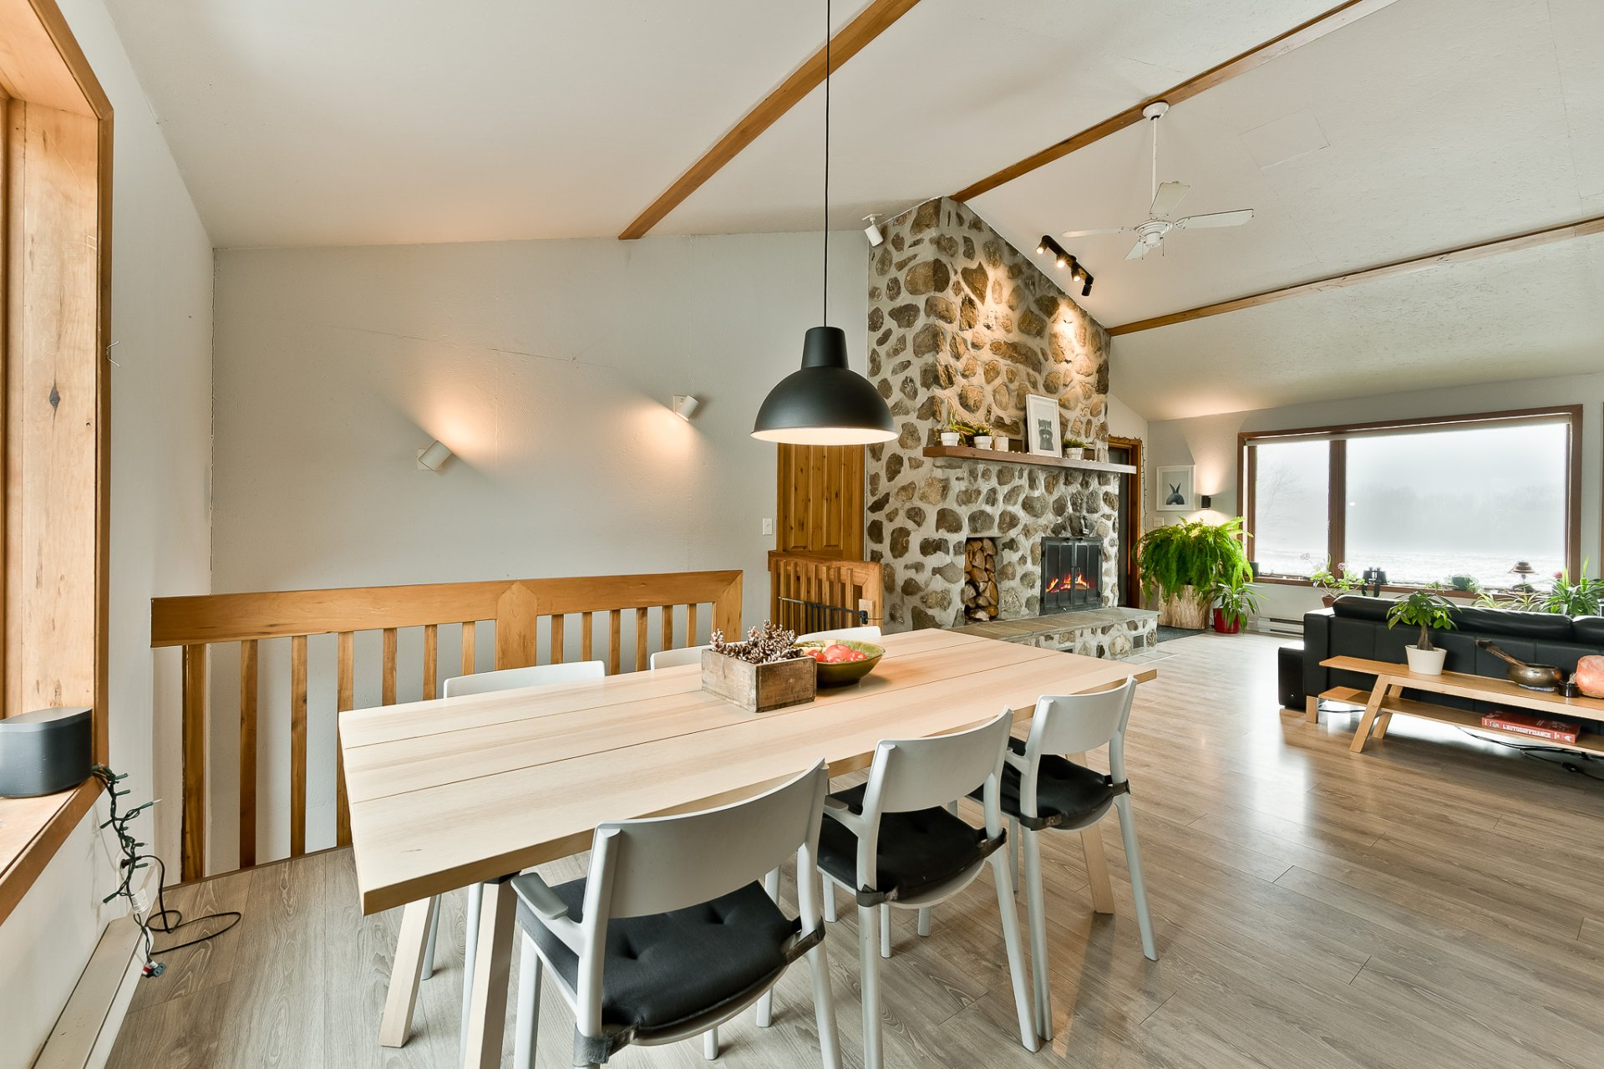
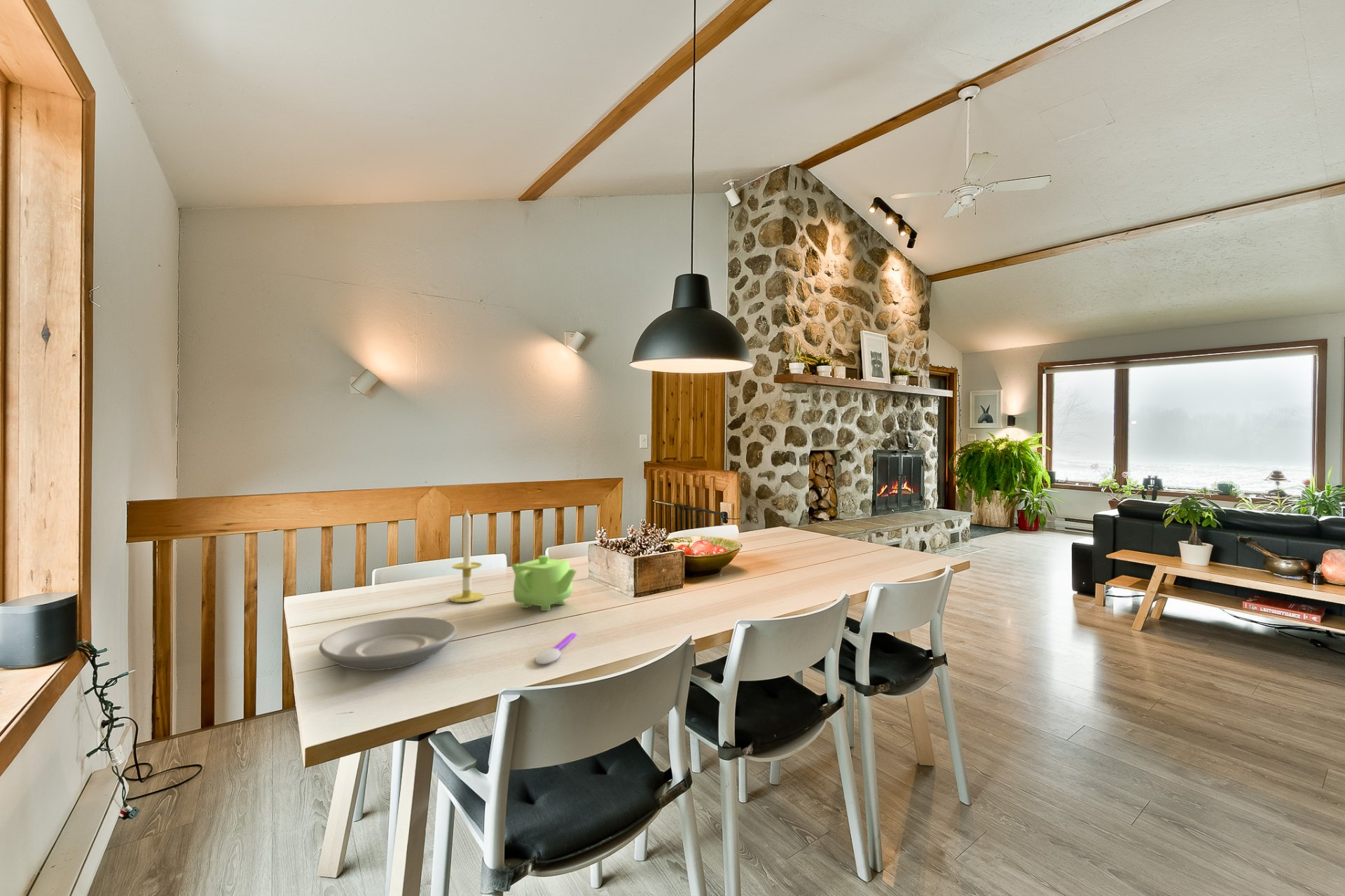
+ teapot (543, 580)
+ plate (391, 645)
+ spoon (558, 646)
+ candle (467, 553)
